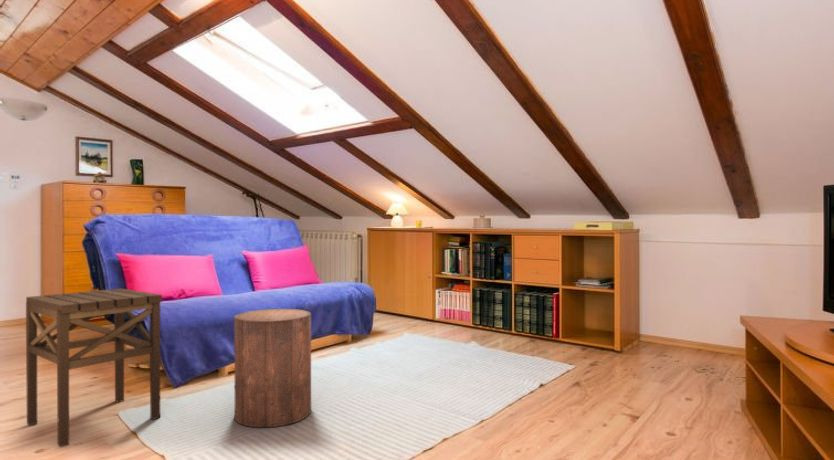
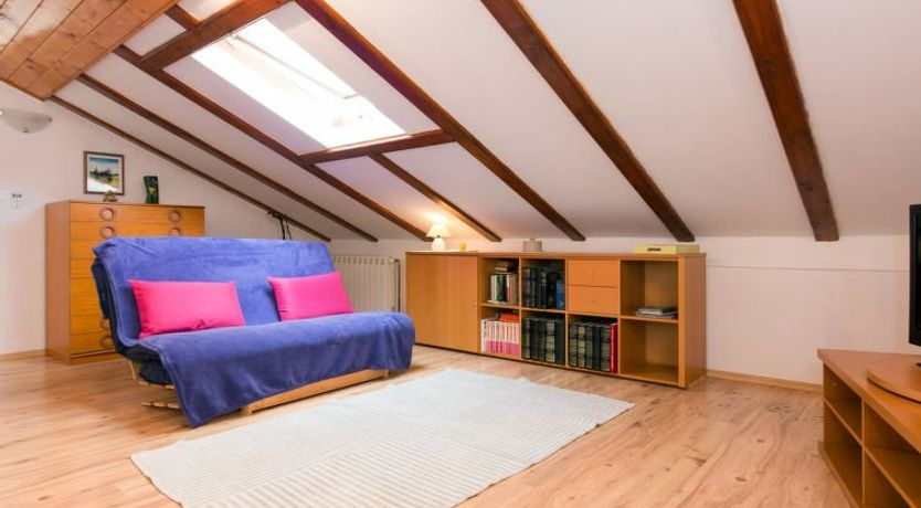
- stool (273, 363)
- side table (95, 358)
